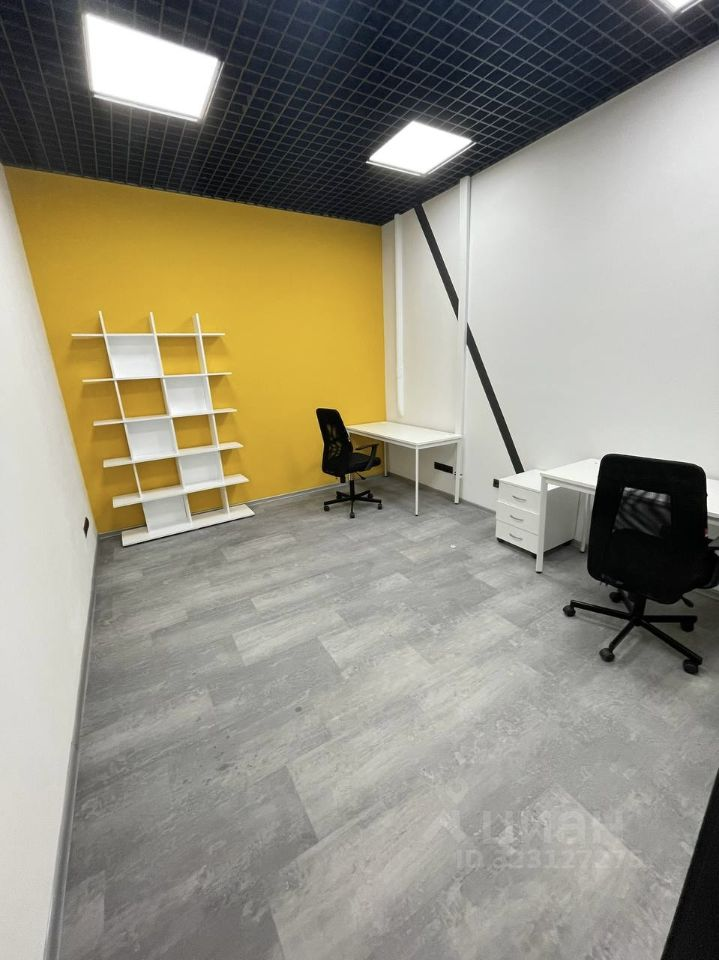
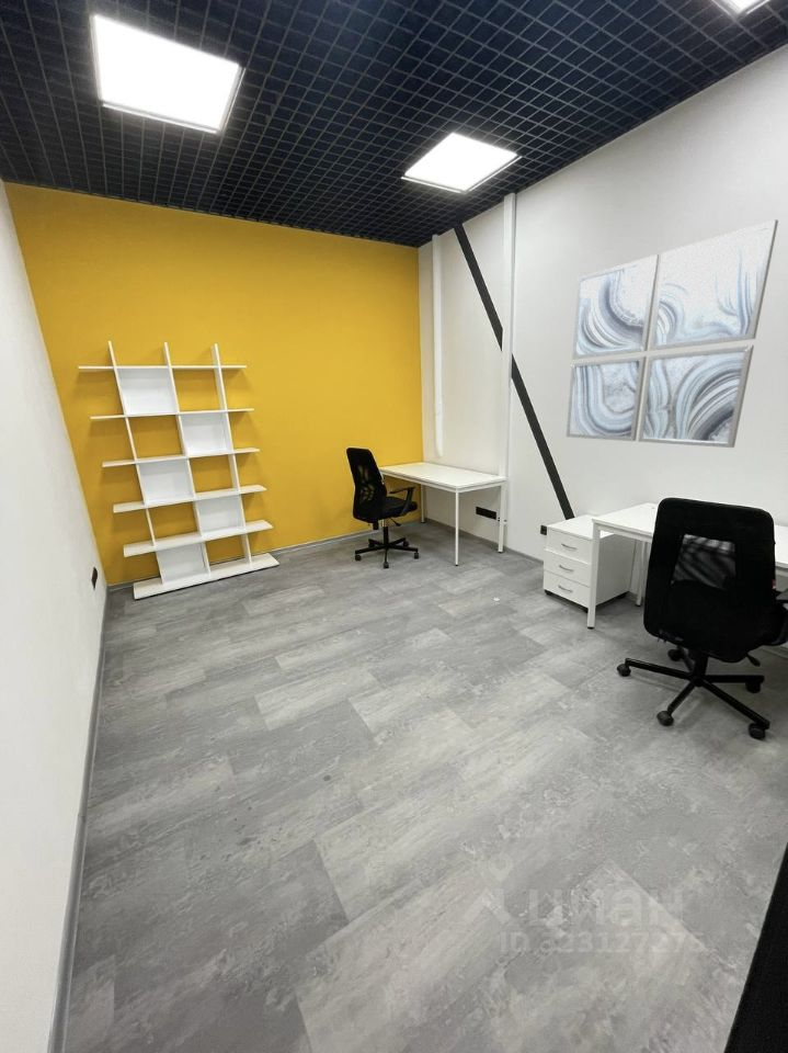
+ wall art (649, 355)
